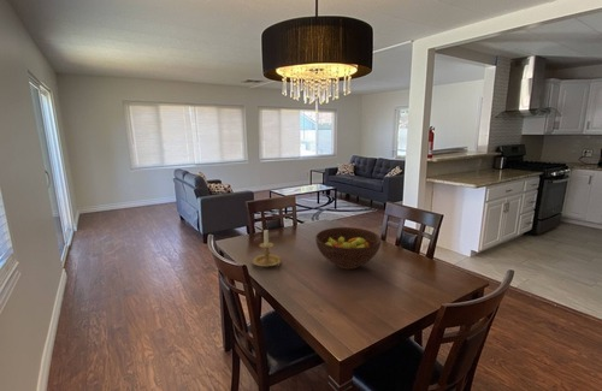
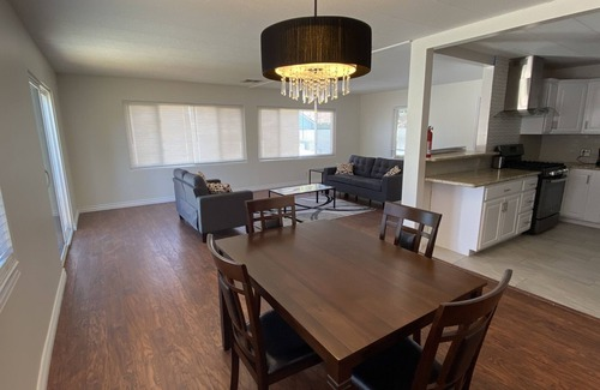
- fruit bowl (347, 250)
- candle holder (268, 247)
